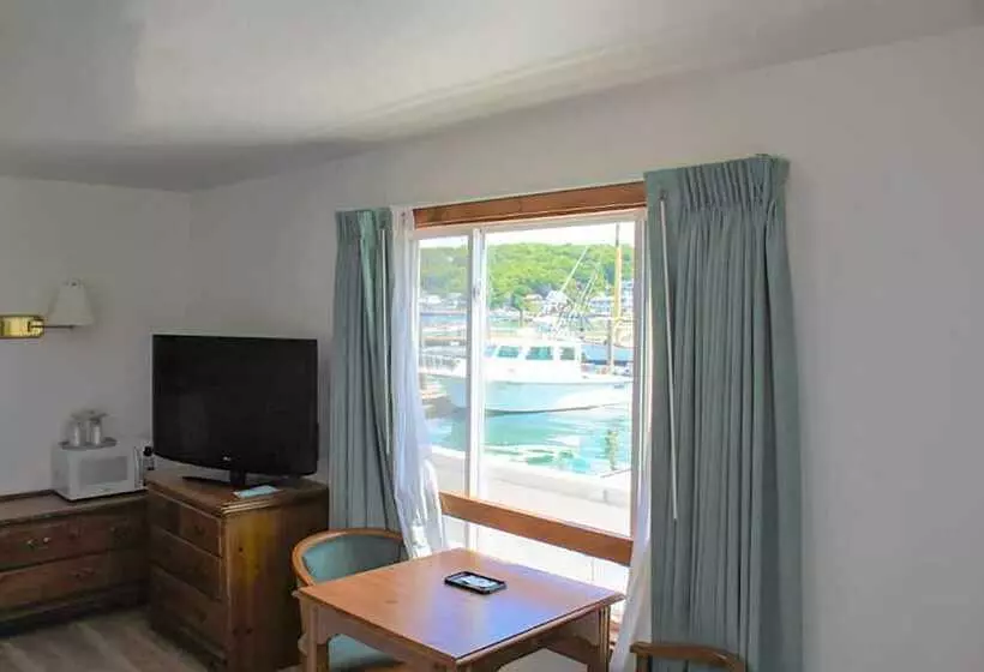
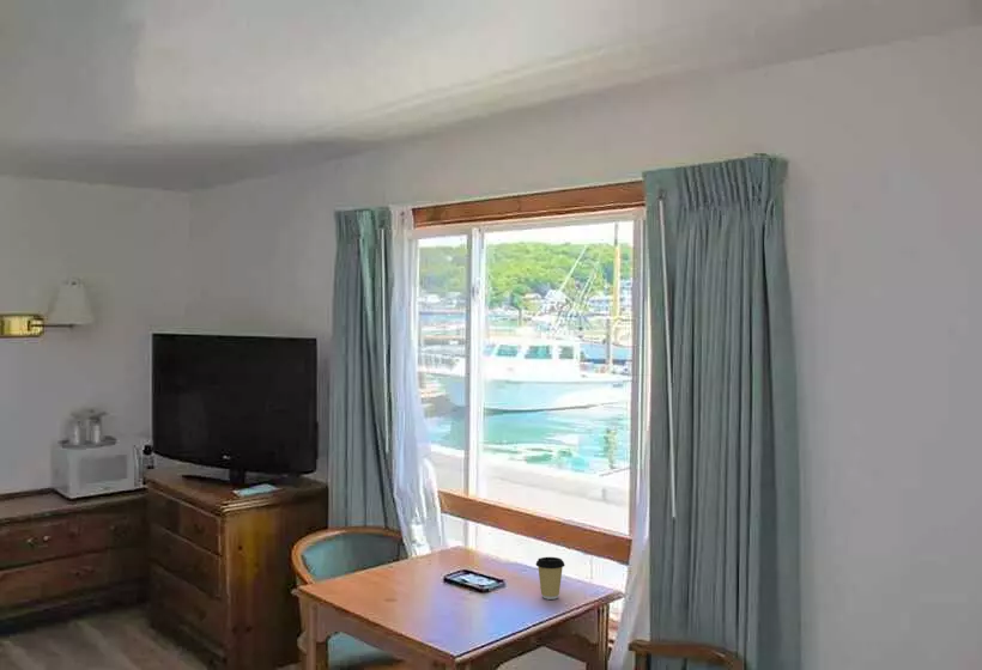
+ coffee cup (550, 577)
